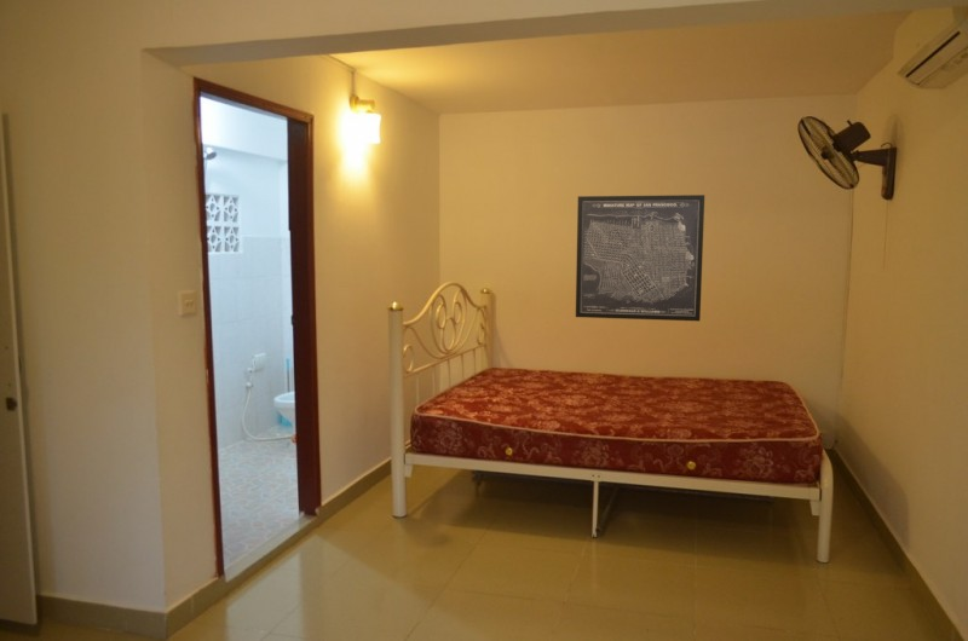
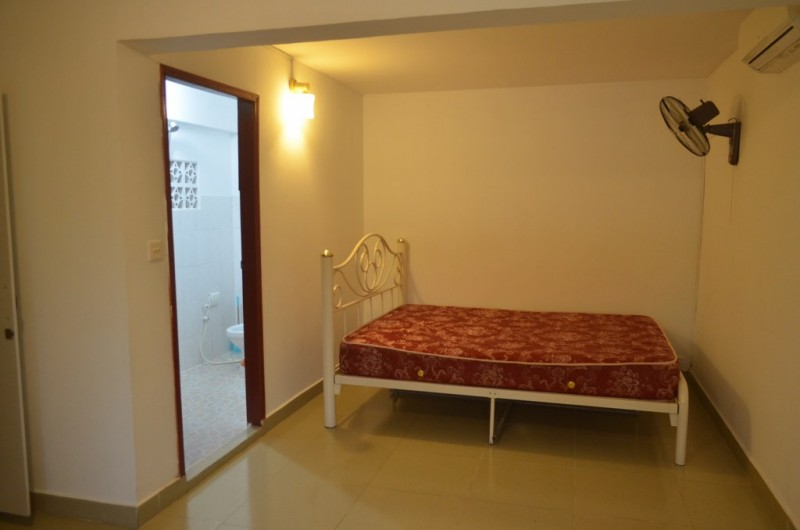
- wall art (638, 258)
